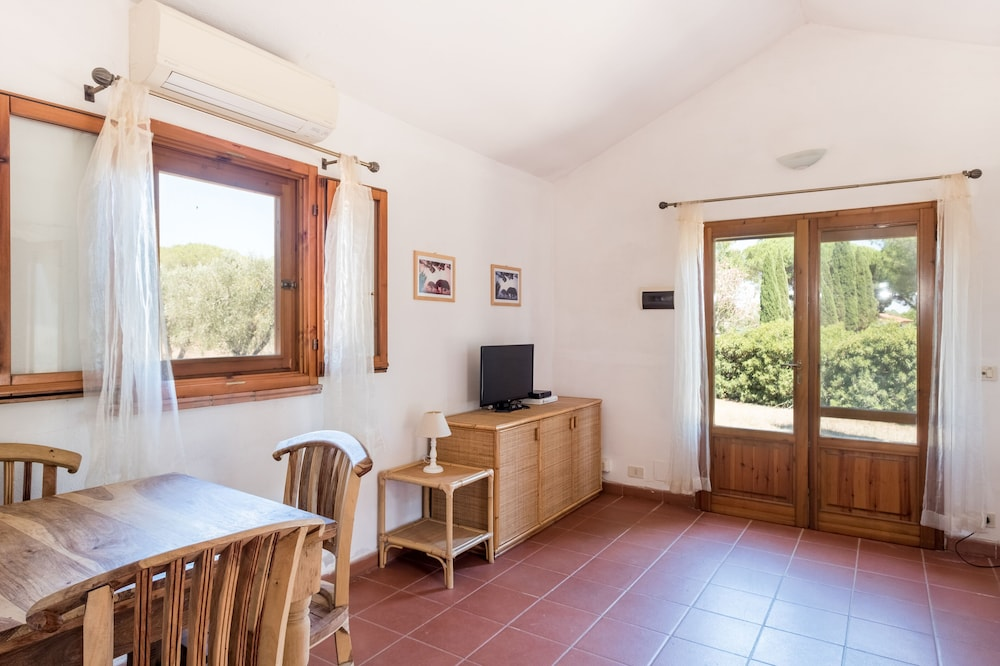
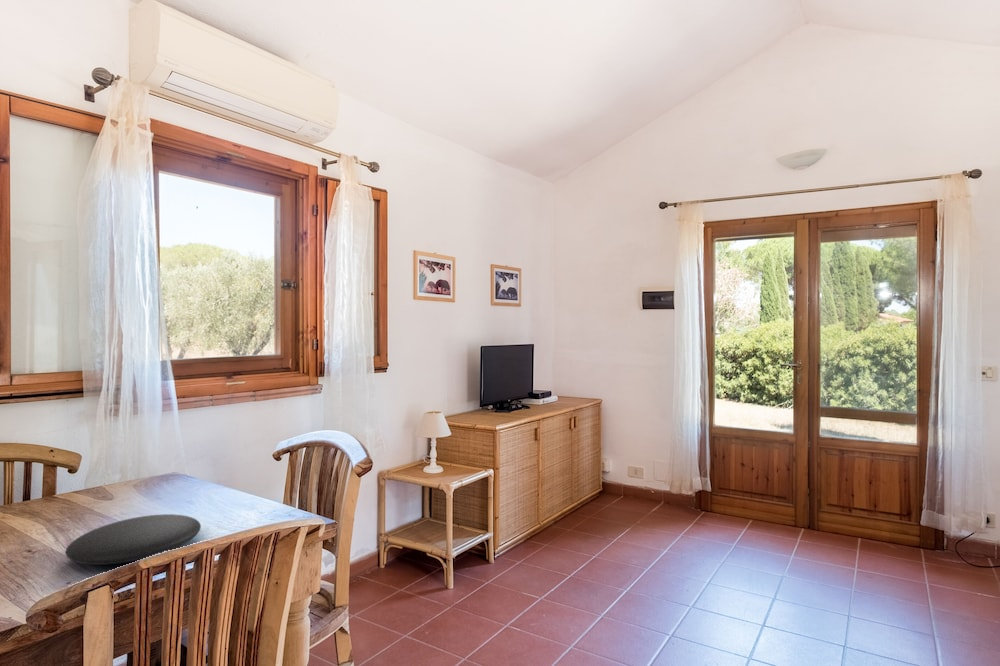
+ plate (137, 537)
